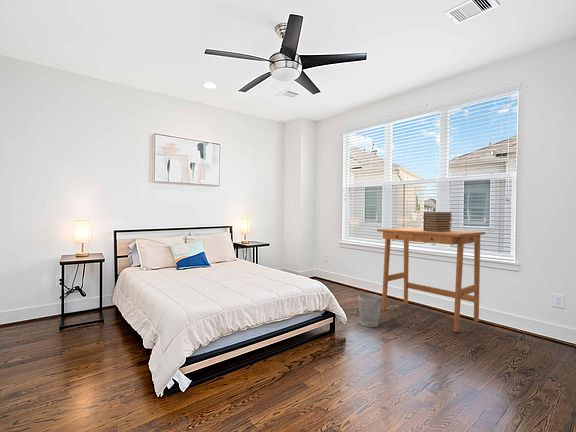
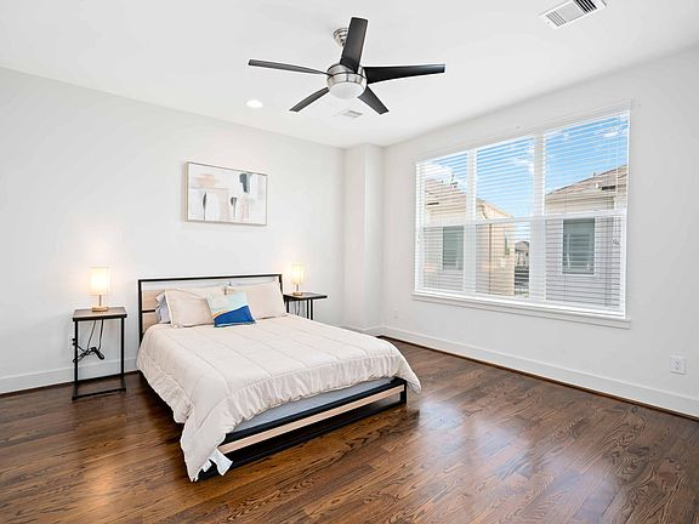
- desk (423, 285)
- book stack (437, 221)
- wastebasket (369, 309)
